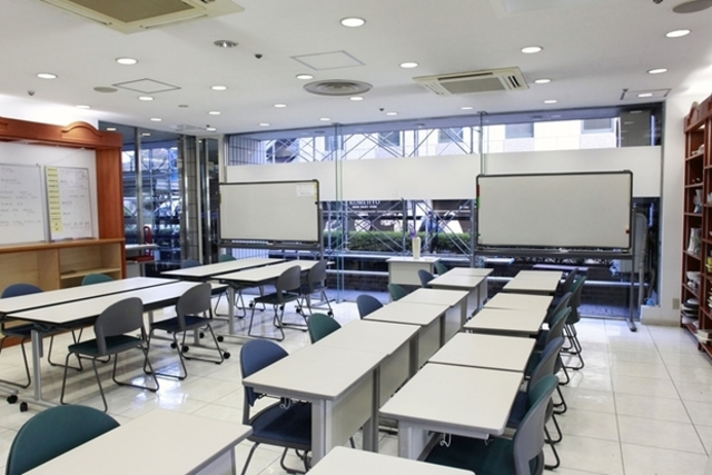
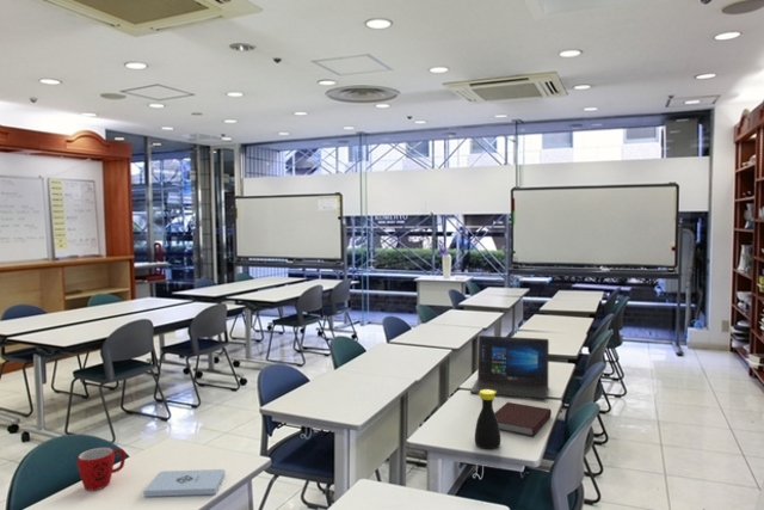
+ mug (101, 467)
+ notebook (519, 417)
+ bottle (487, 418)
+ notepad (186, 481)
+ laptop (510, 365)
